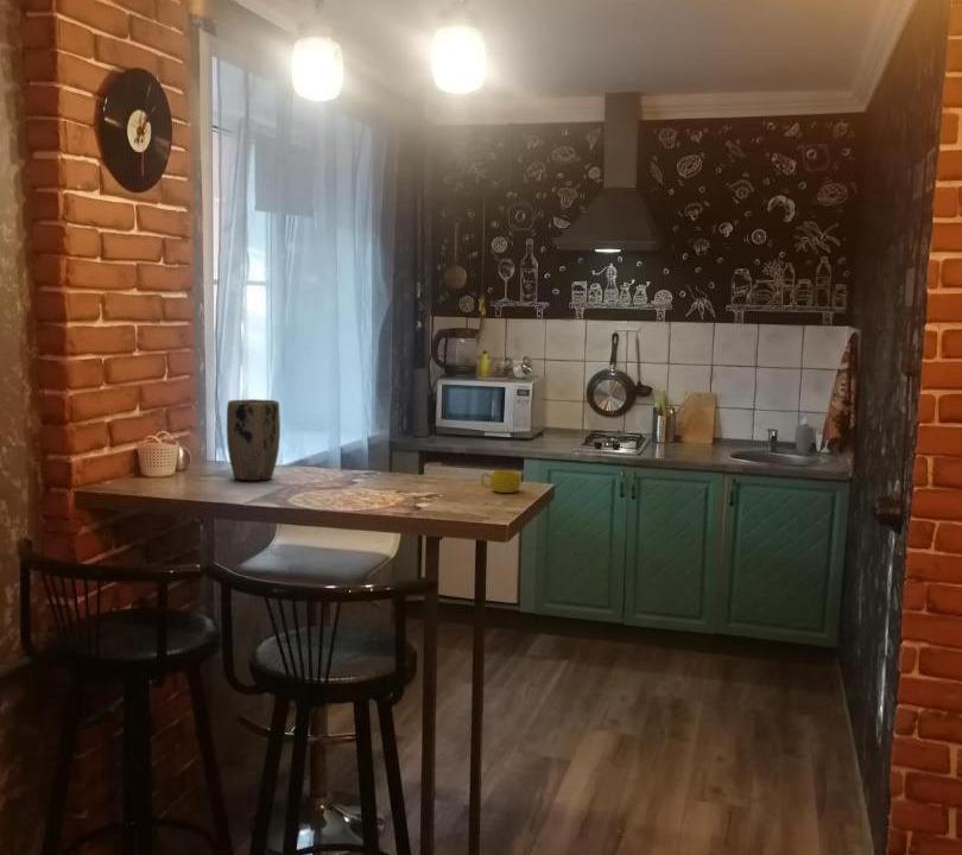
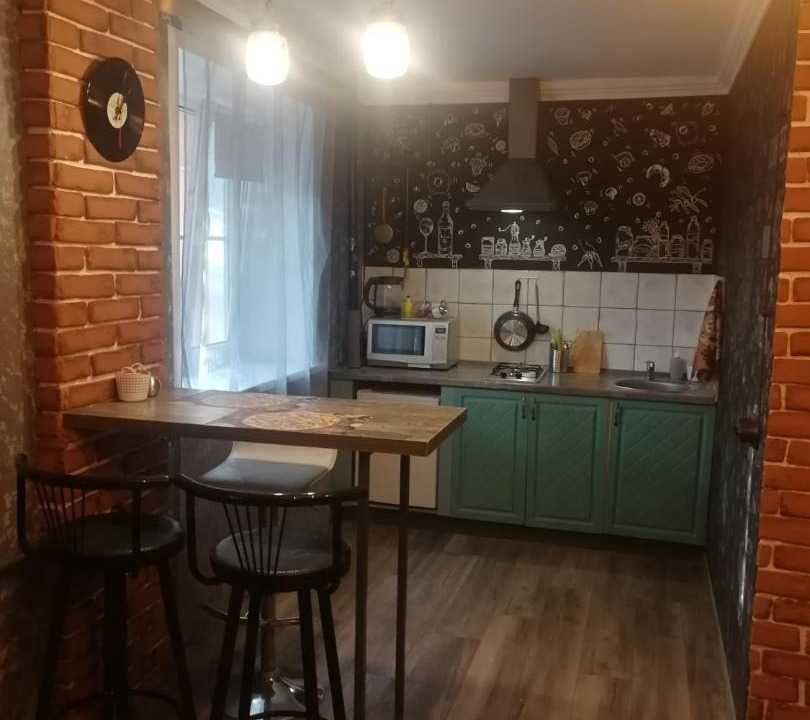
- plant pot (253, 439)
- cup (500, 481)
